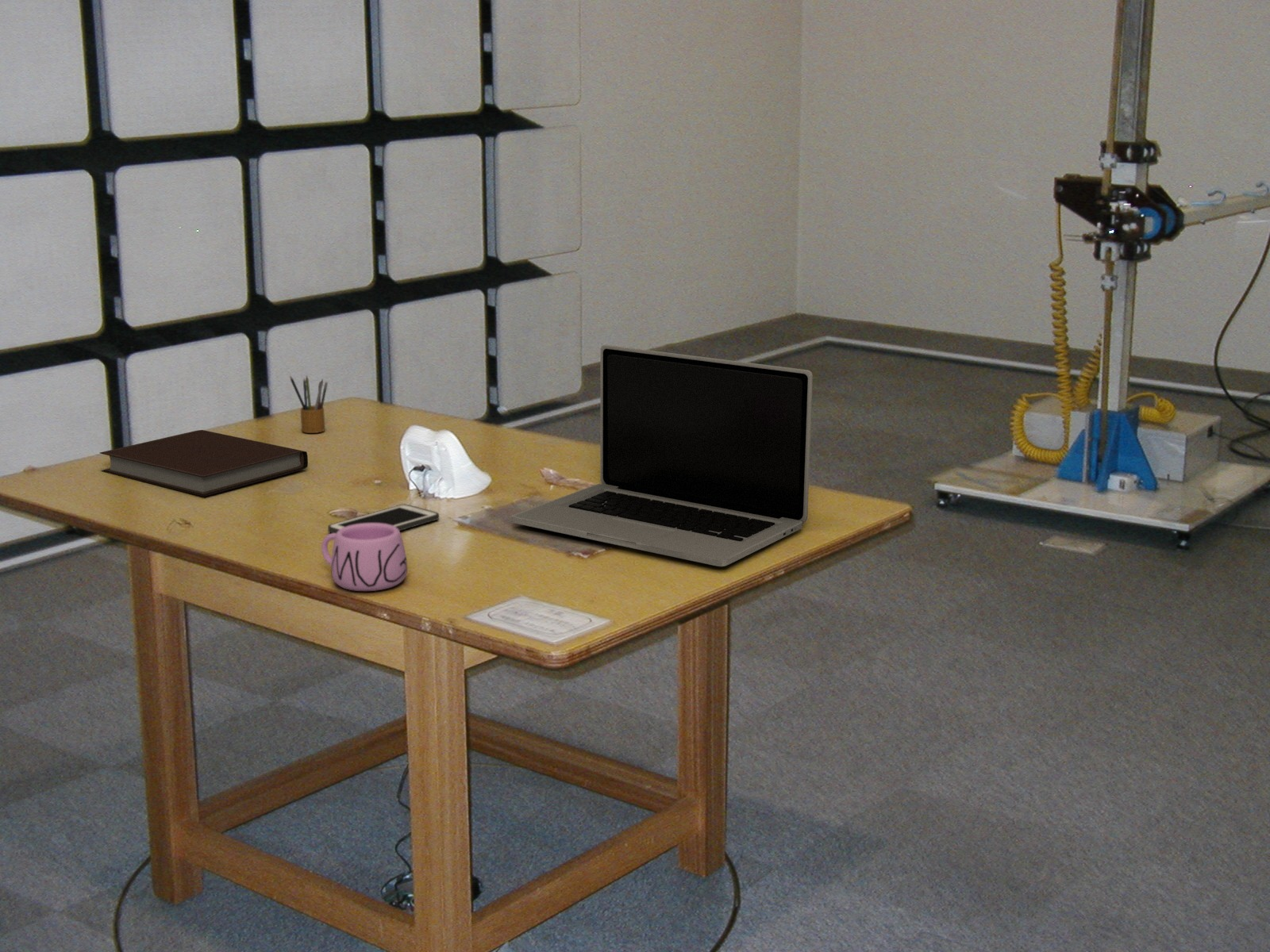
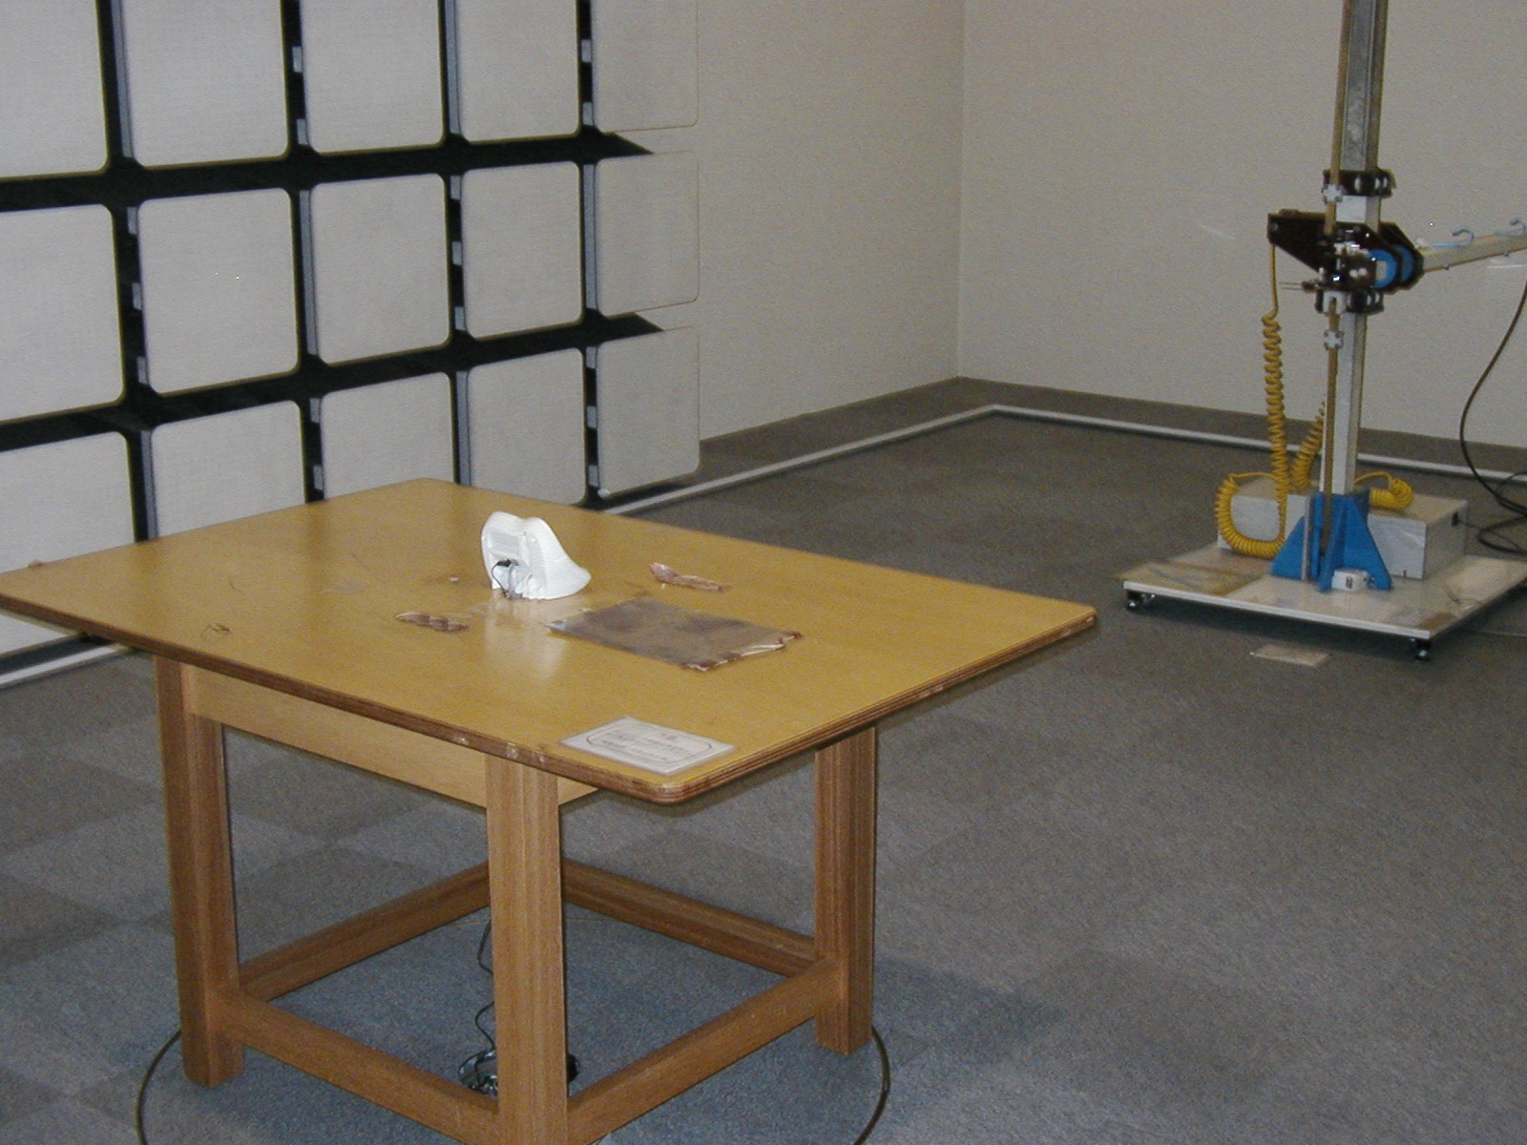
- laptop (659, 450)
- notebook (204, 460)
- mug (360, 555)
- cell phone (384, 522)
- pencil box (310, 402)
